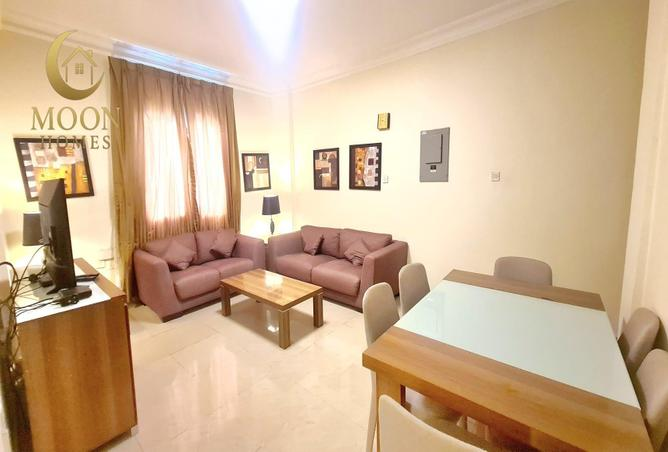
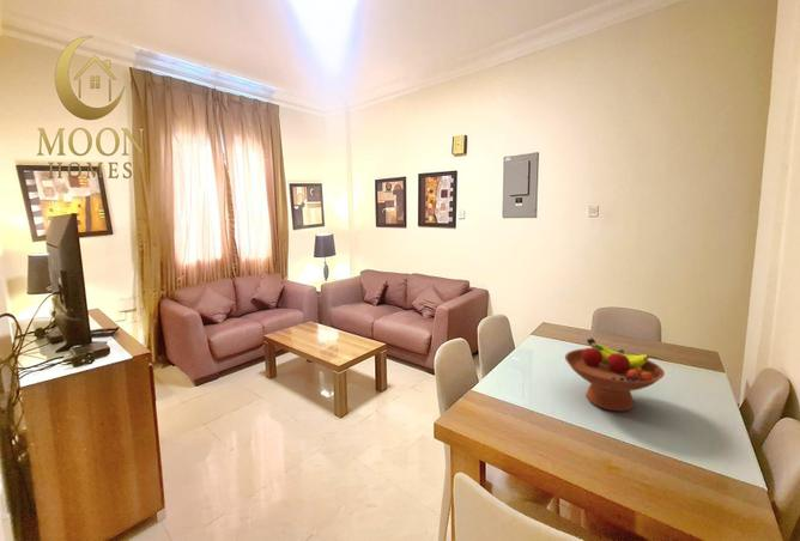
+ fruit bowl (611, 375)
